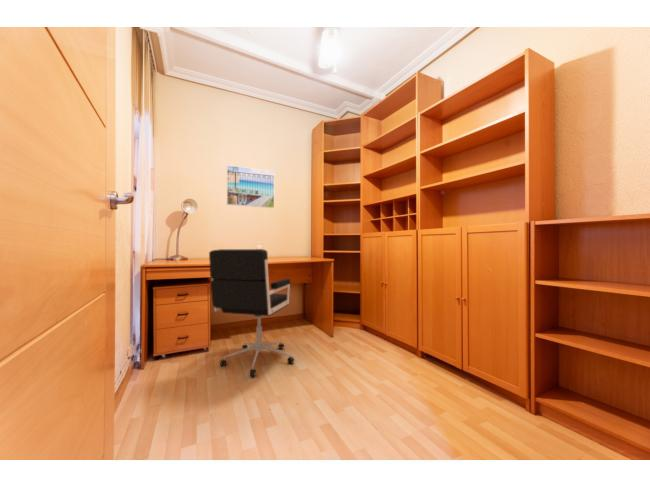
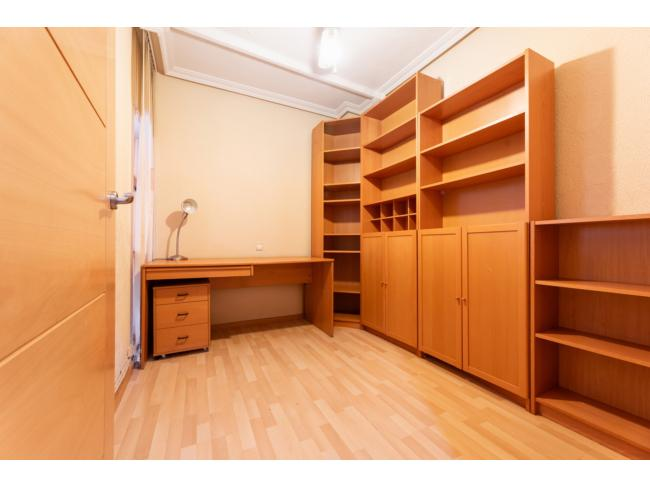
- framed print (251, 187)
- office chair (253, 306)
